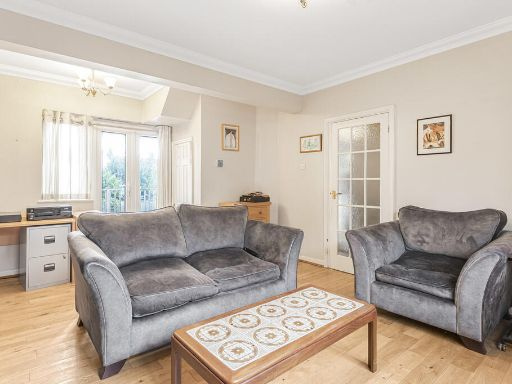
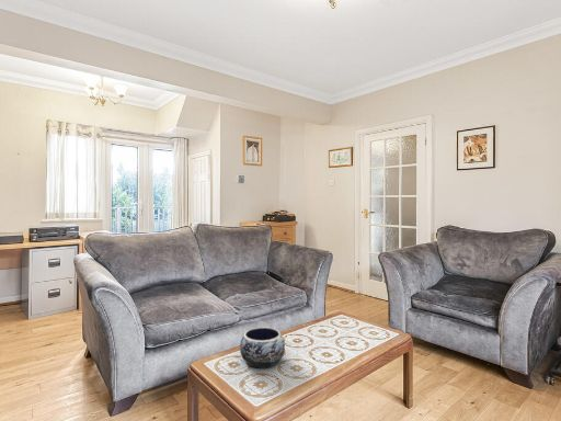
+ decorative bowl (262, 346)
